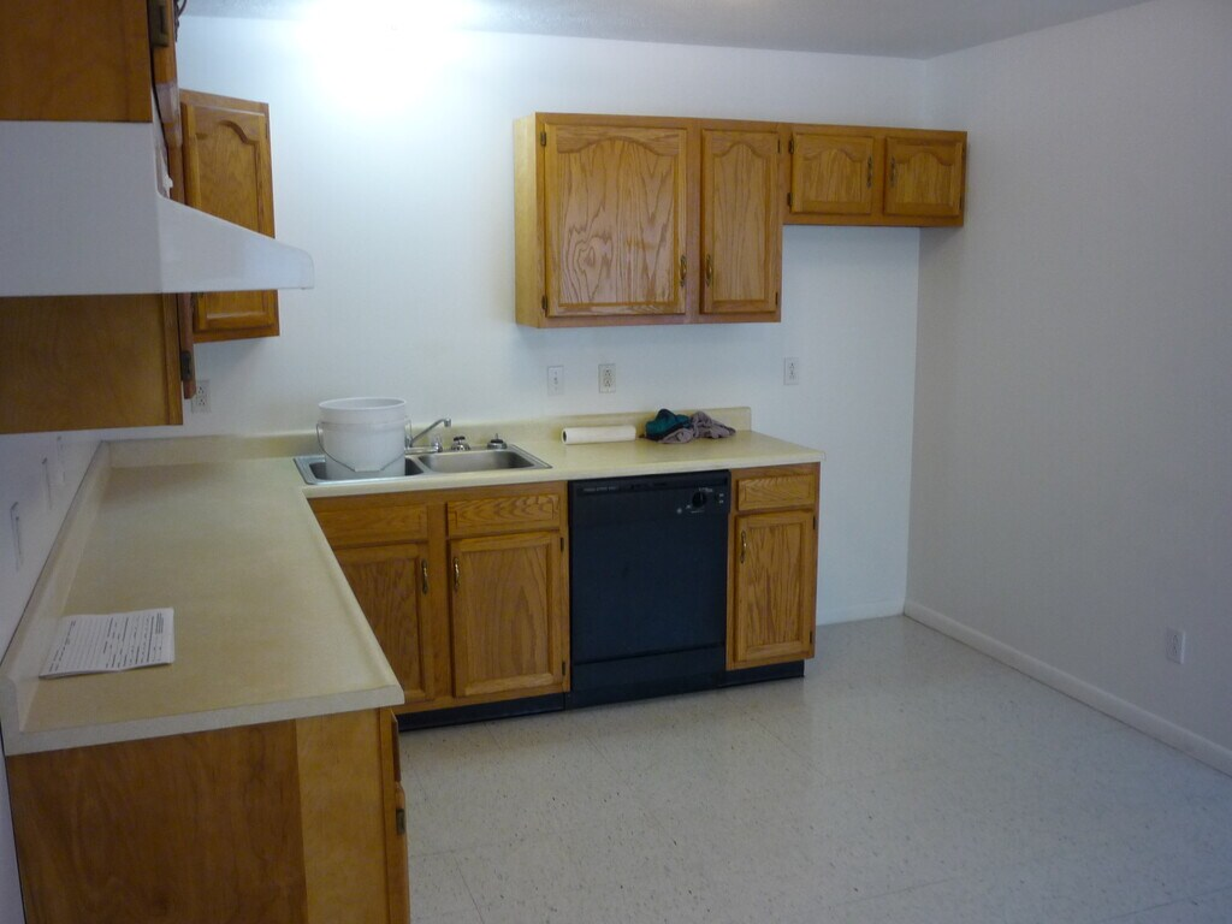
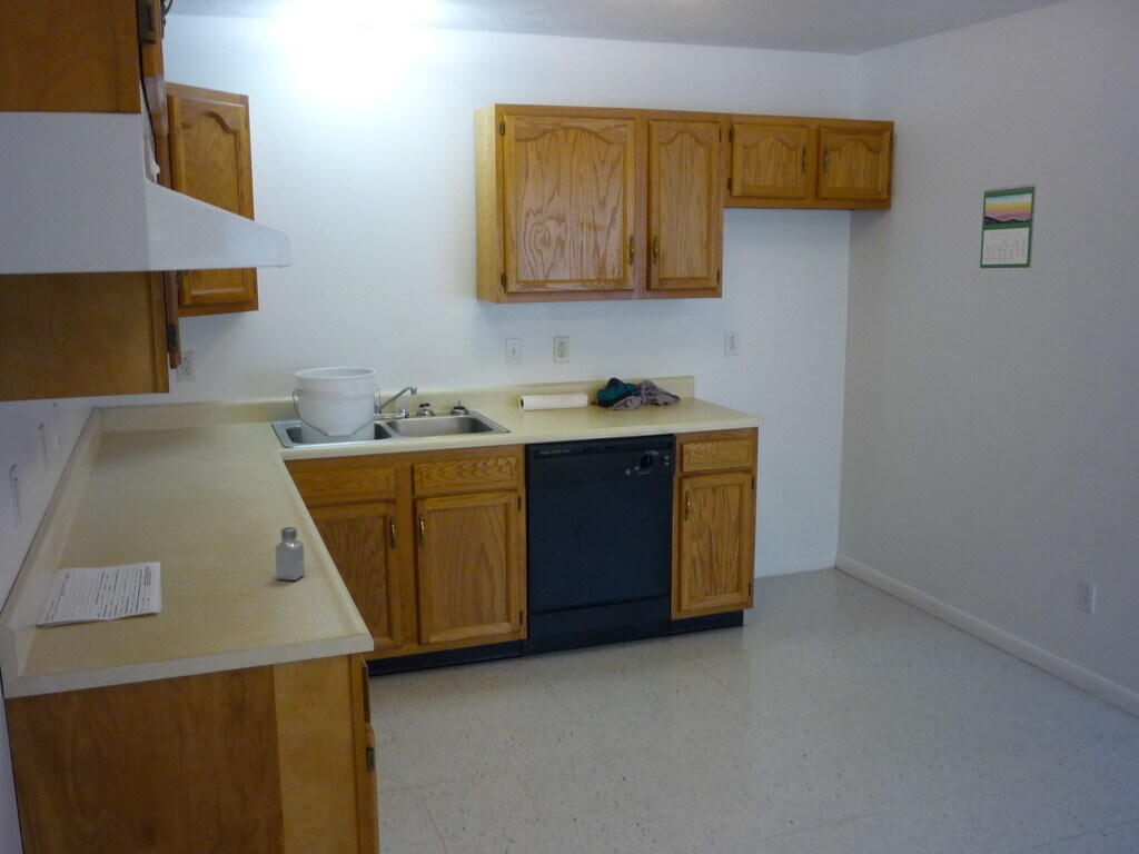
+ calendar (1007, 226)
+ saltshaker (289, 553)
